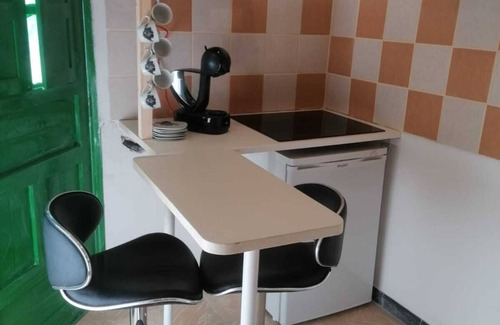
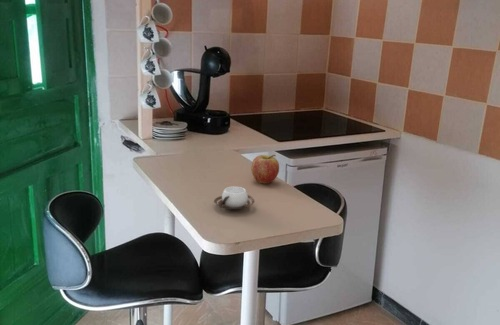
+ fruit (265, 168)
+ cup (234, 198)
